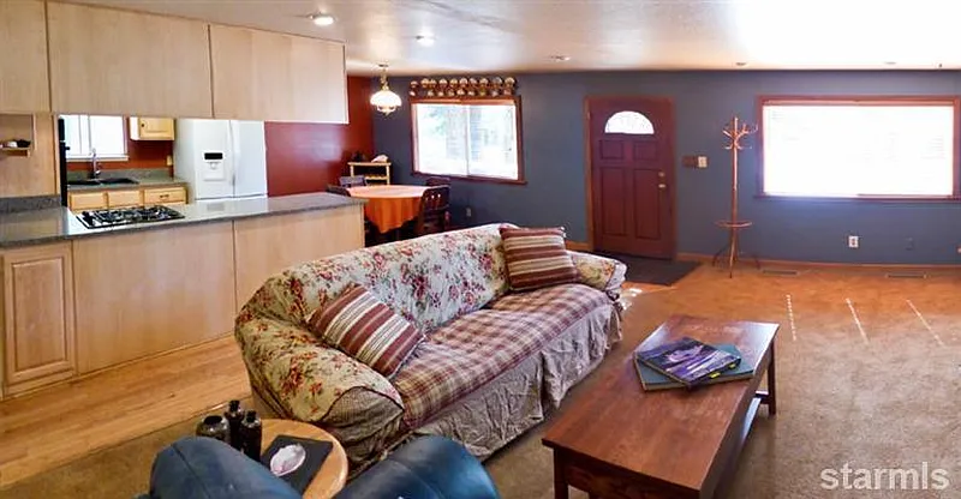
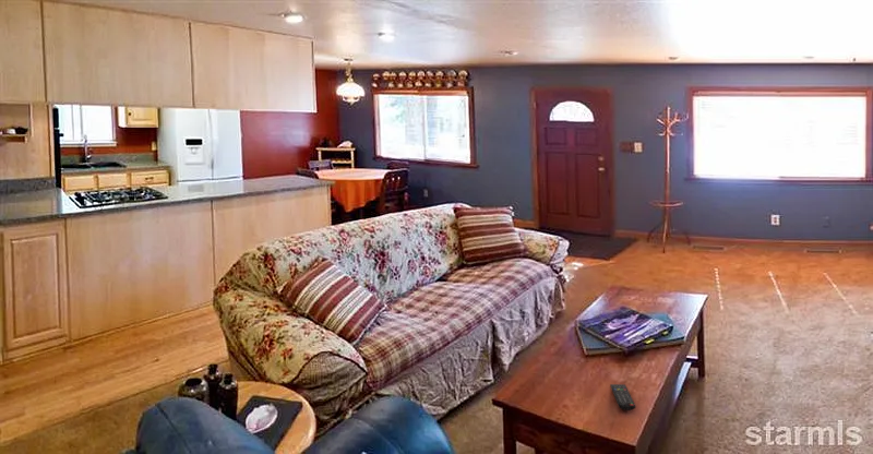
+ remote control (622, 396)
